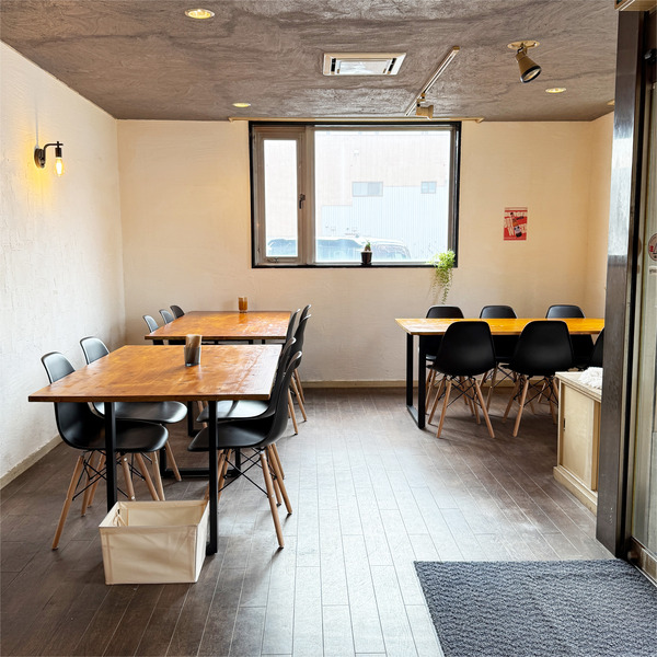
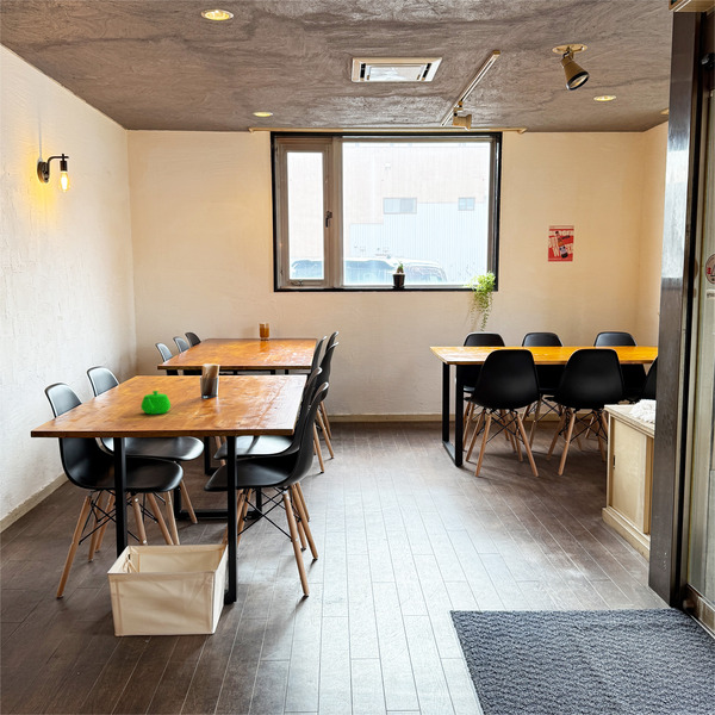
+ teapot (155, 402)
